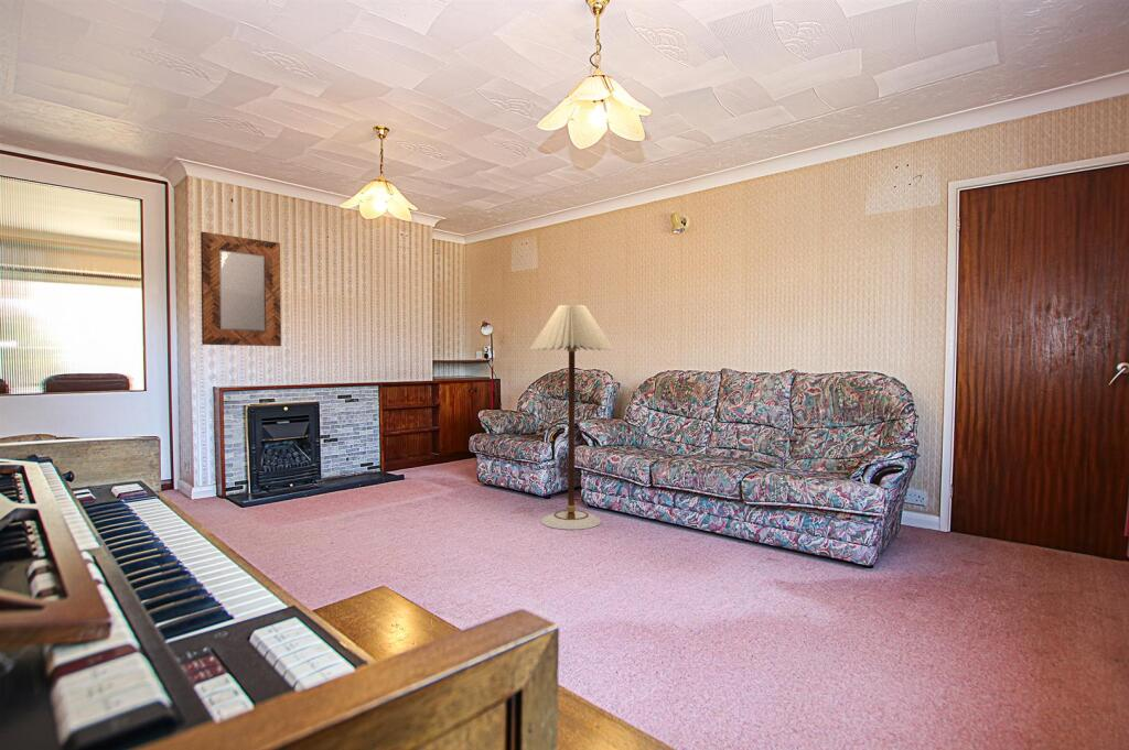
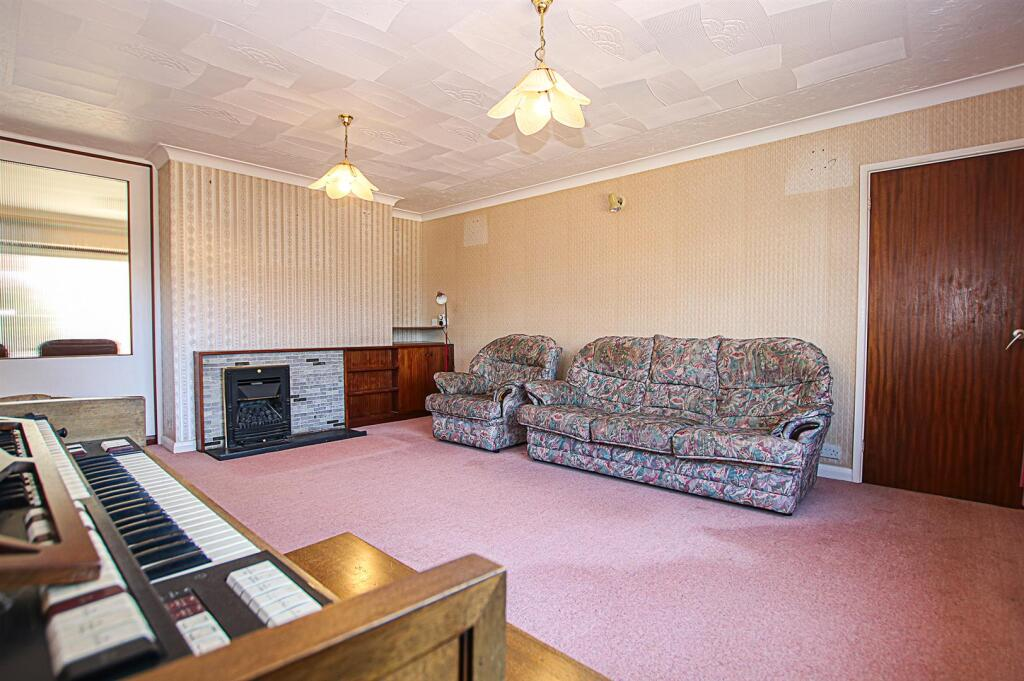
- home mirror (243, 291)
- floor lamp (571, 413)
